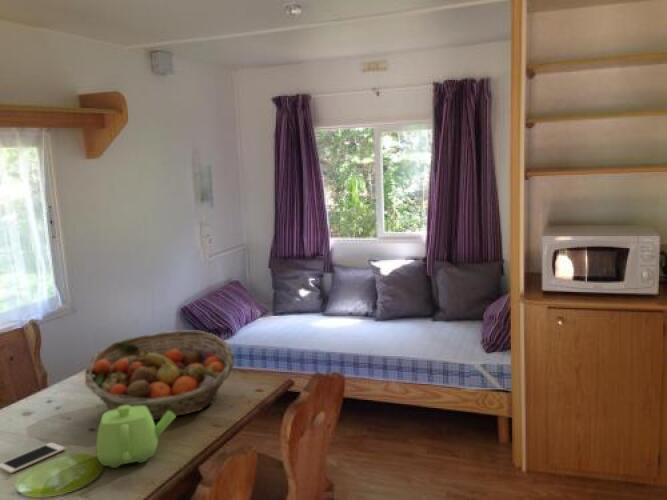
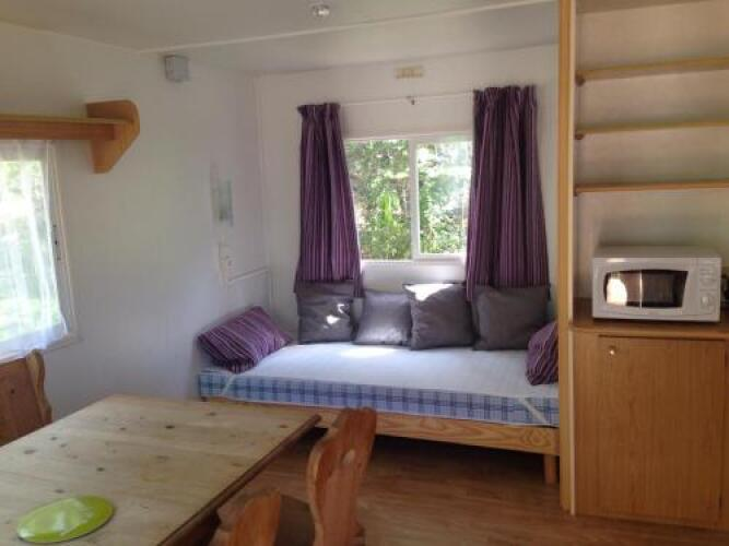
- teapot (136, 430)
- fruit basket (162, 373)
- cell phone (32, 457)
